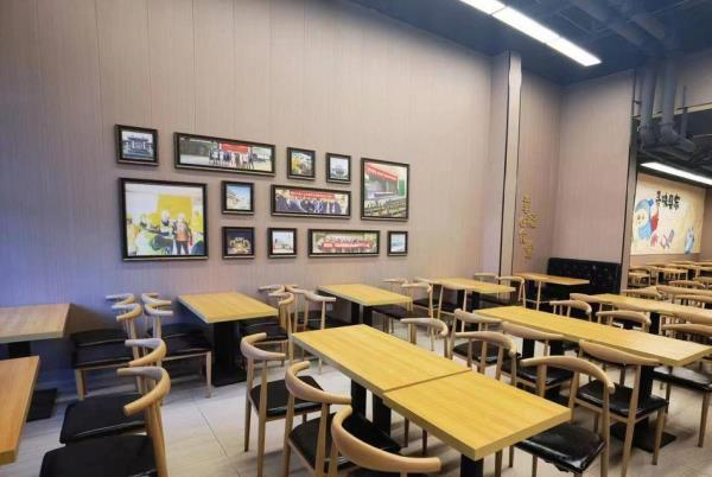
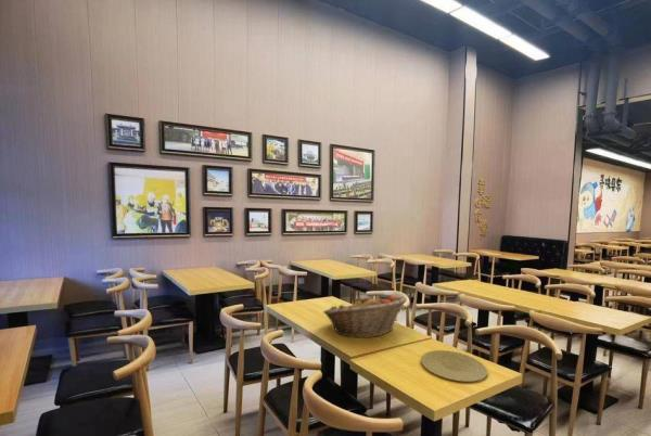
+ fruit basket (365, 311)
+ plate (452, 364)
